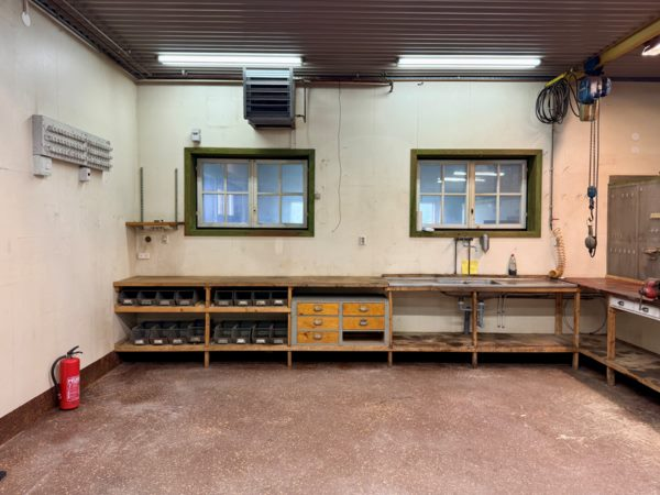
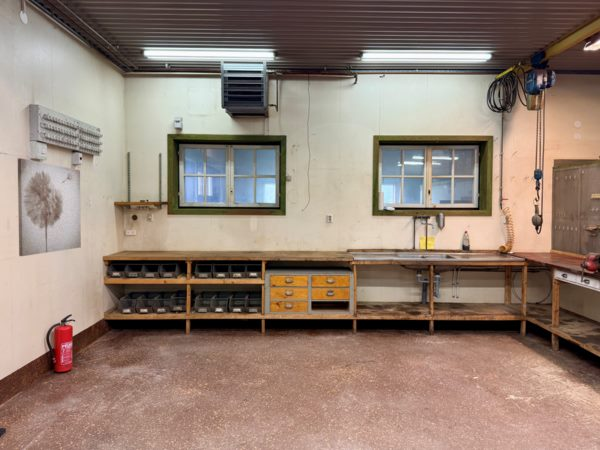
+ wall art (53, 208)
